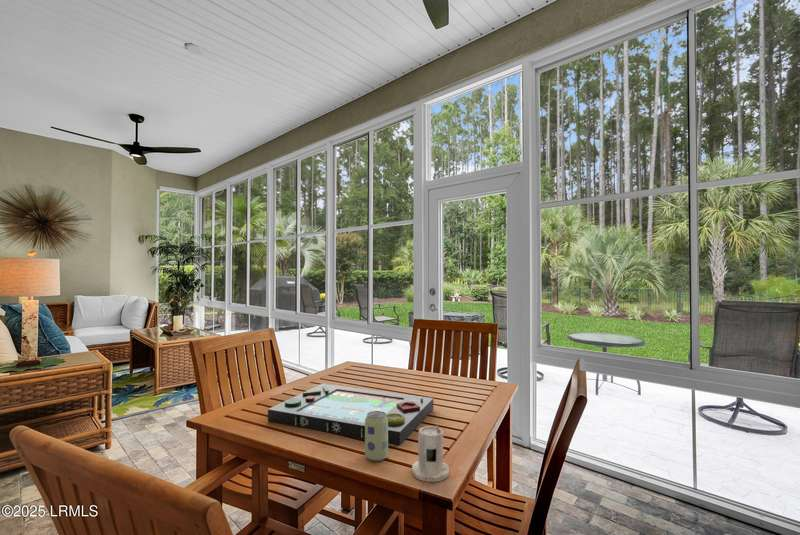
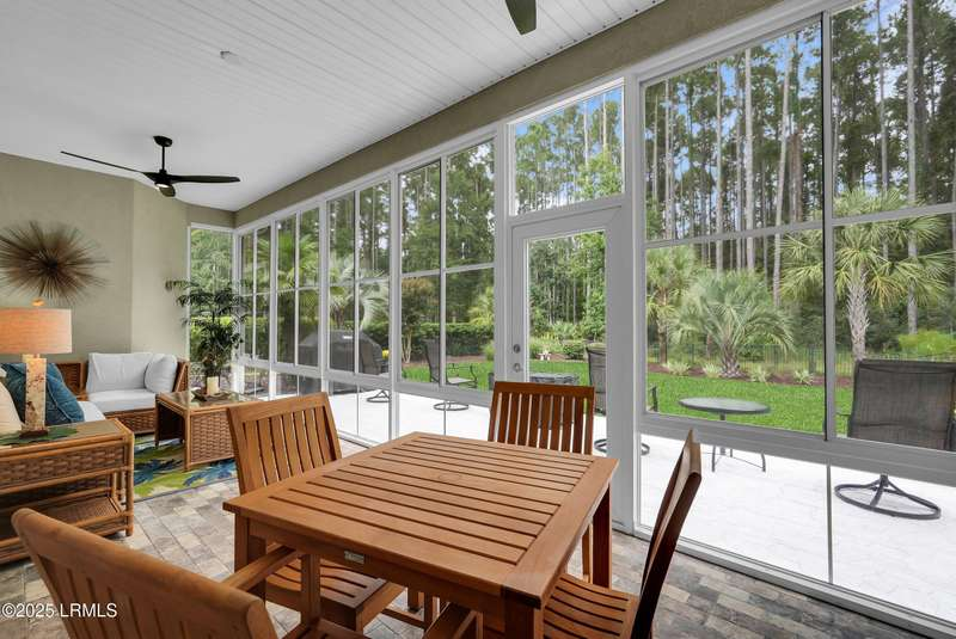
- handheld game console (353, 408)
- beverage can (376, 435)
- candle (430, 448)
